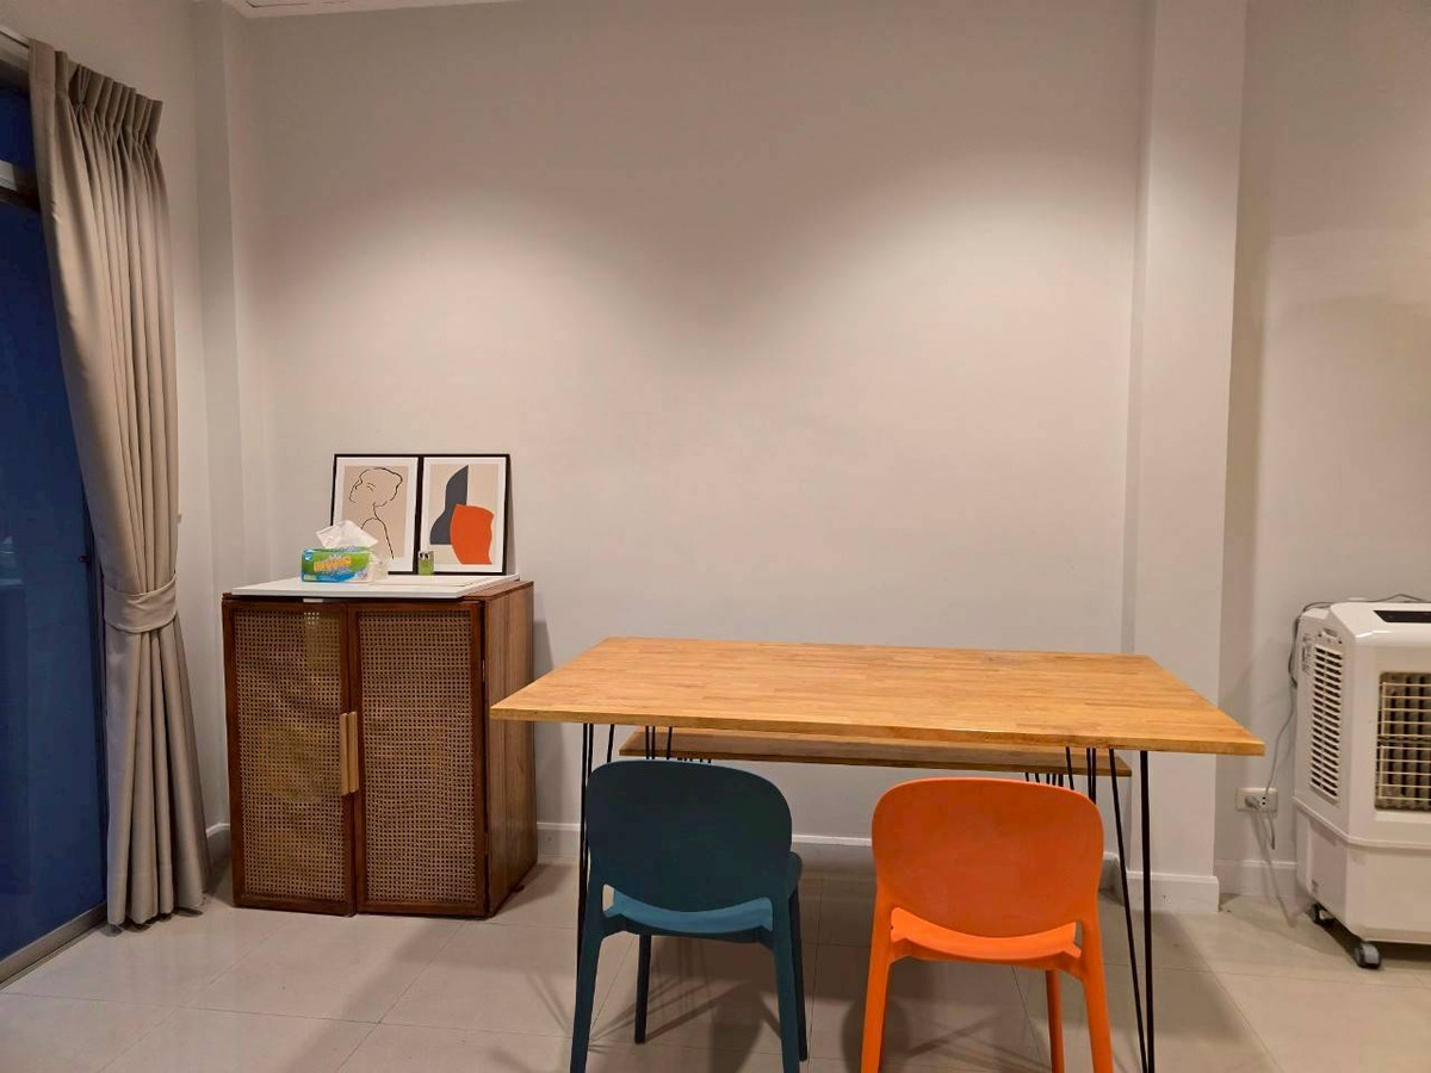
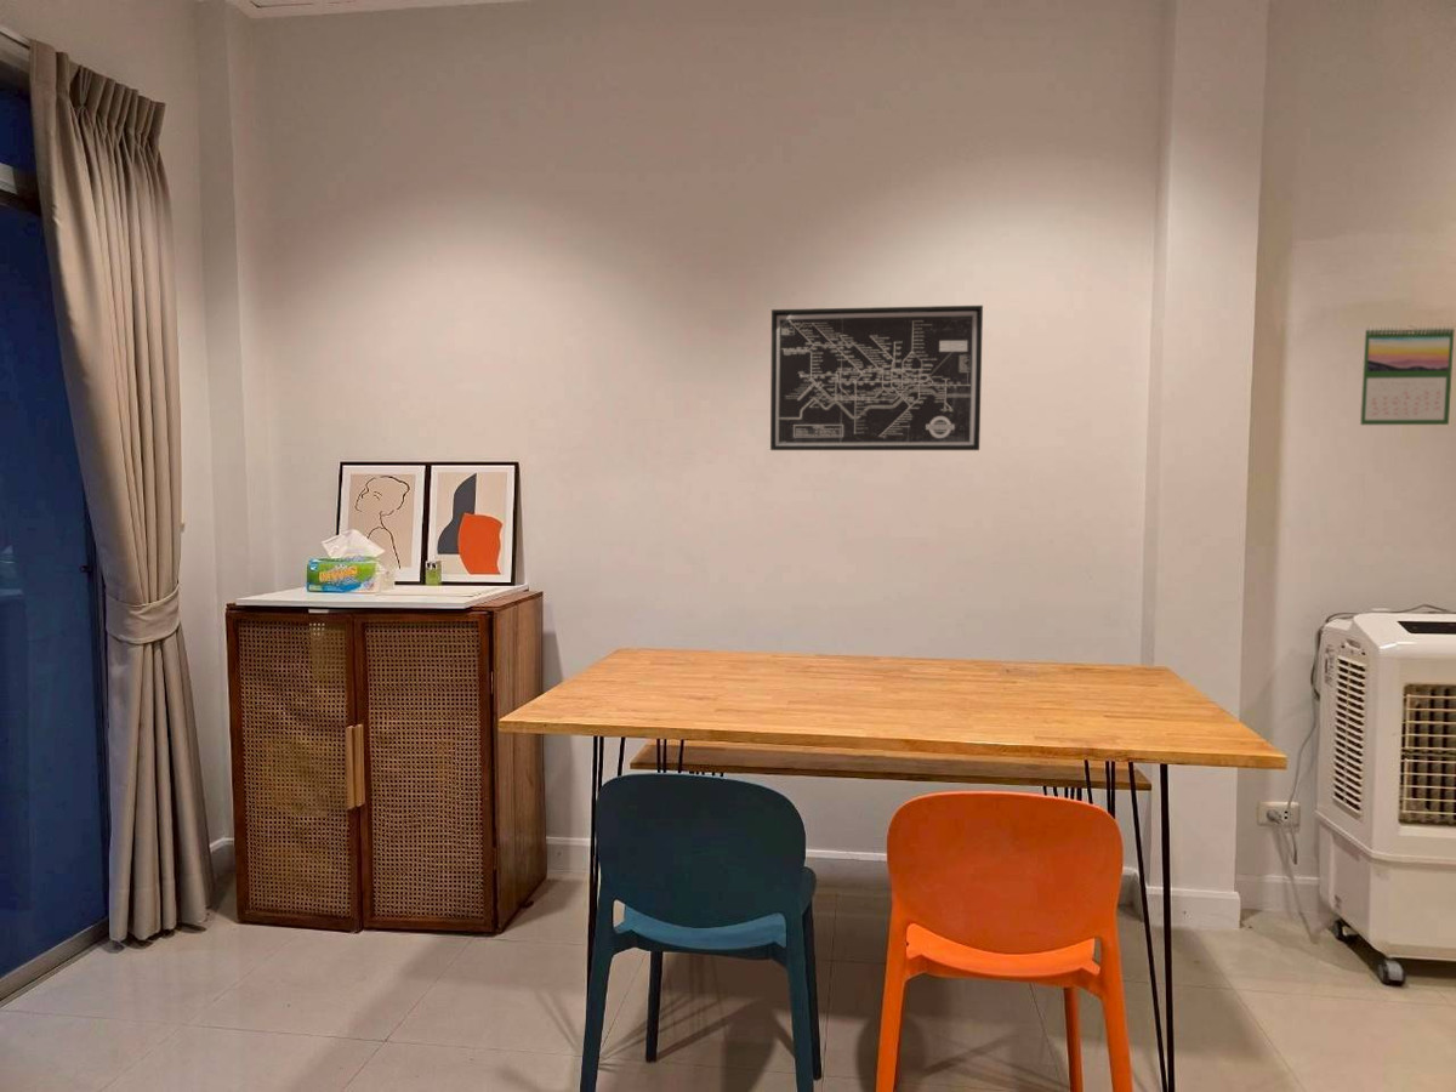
+ calendar (1406, 375)
+ wall art (874, 380)
